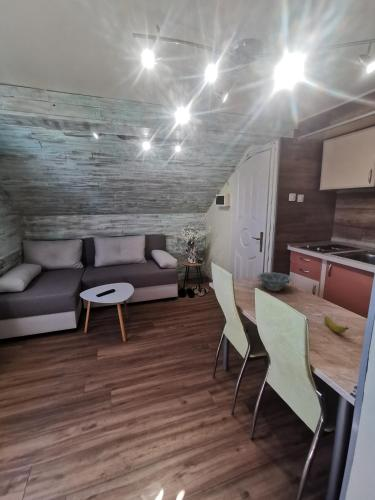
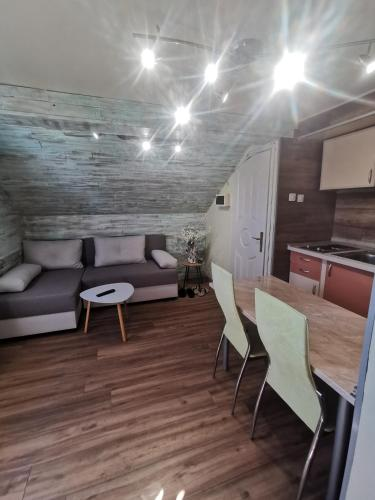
- banana (335, 324)
- bowl (273, 282)
